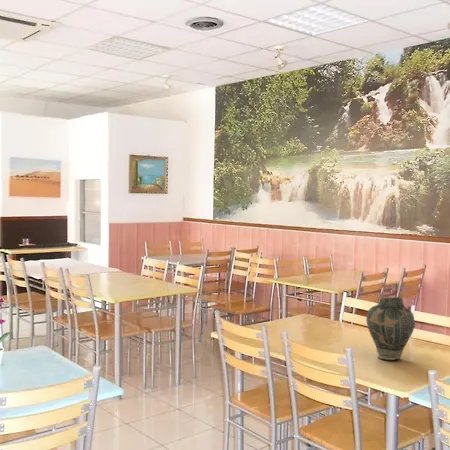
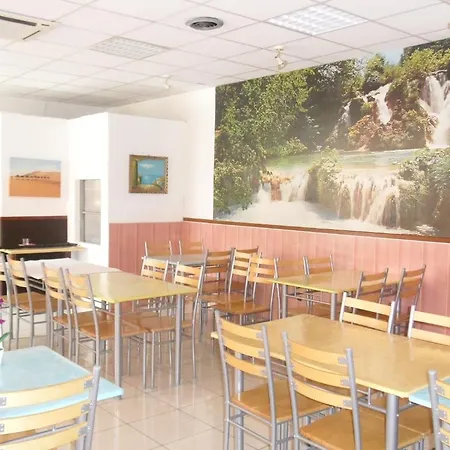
- vase (390, 327)
